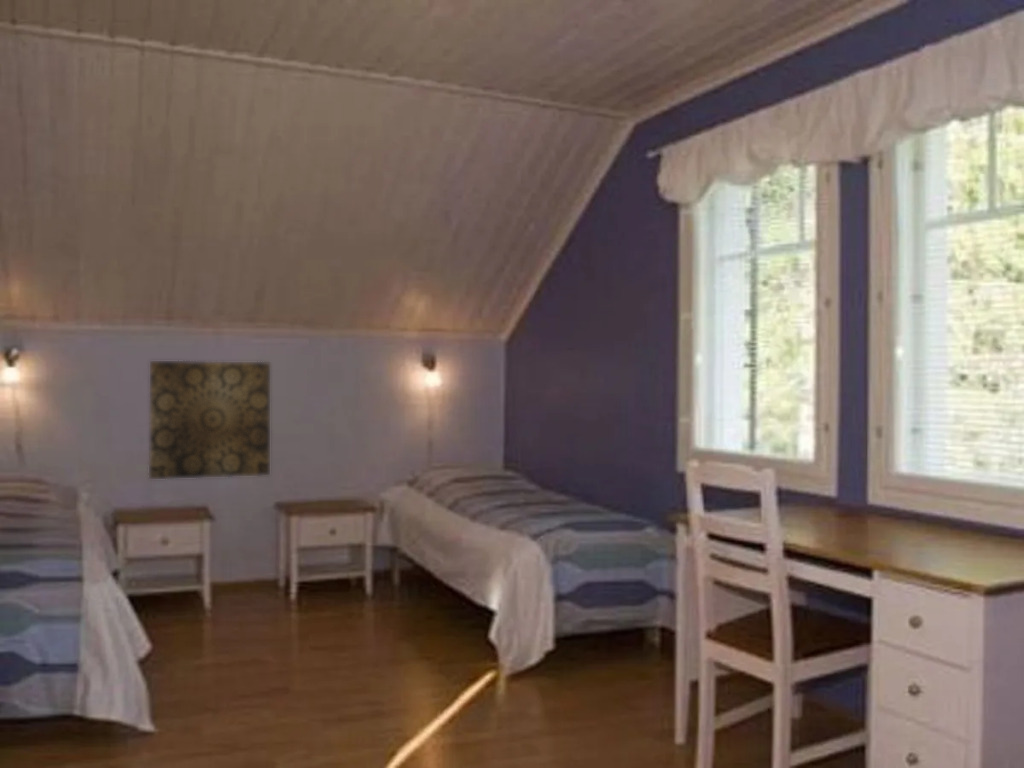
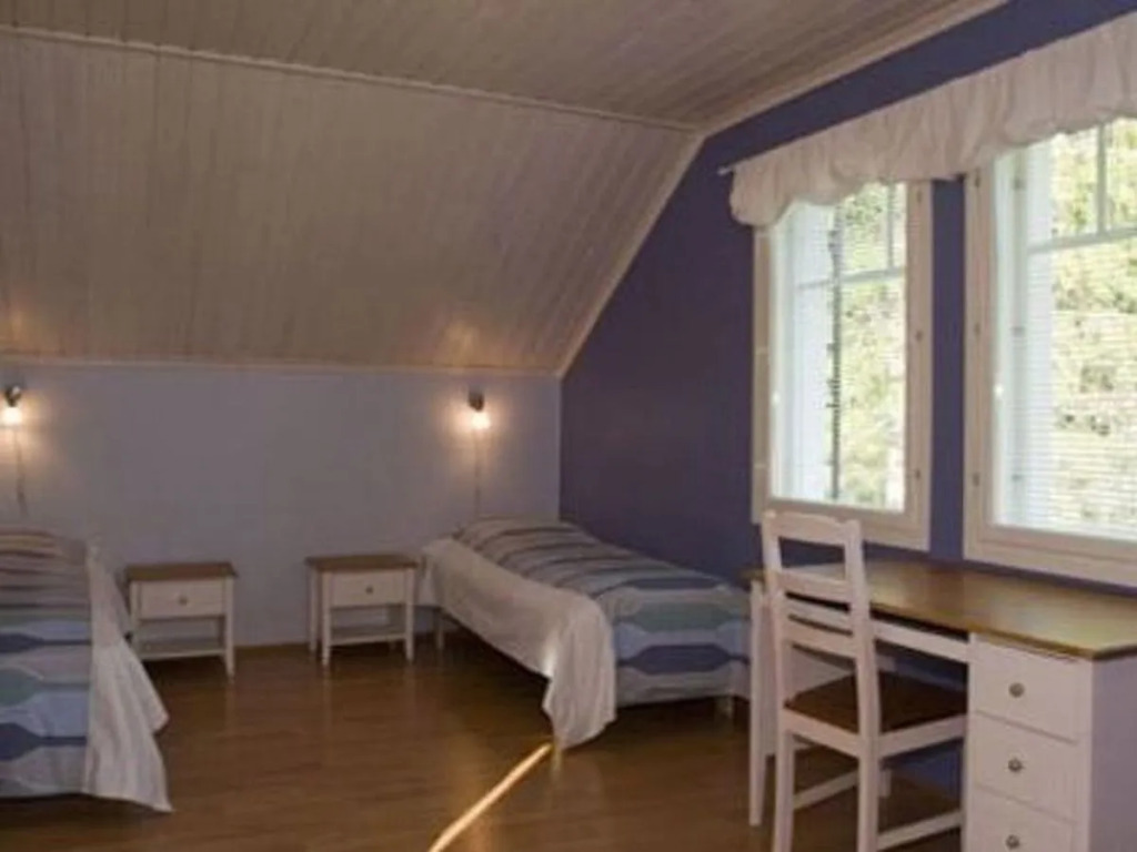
- wall art (211, 419)
